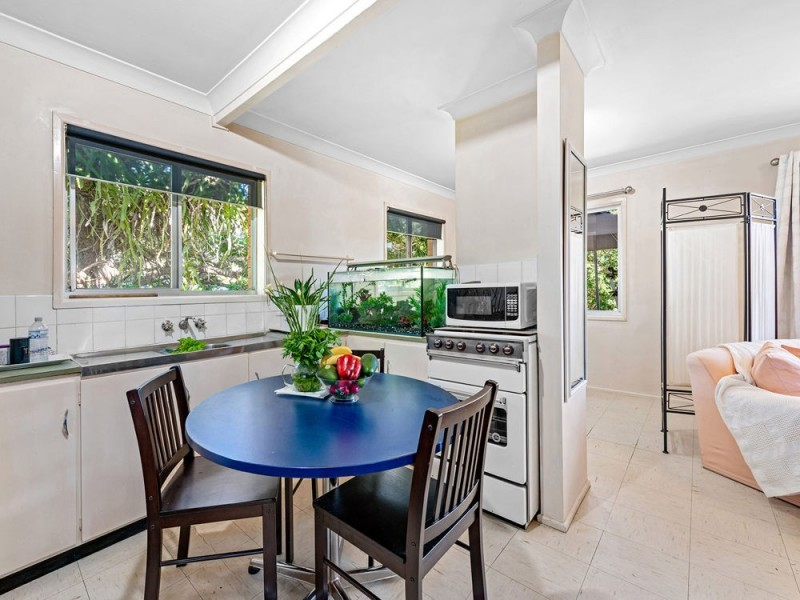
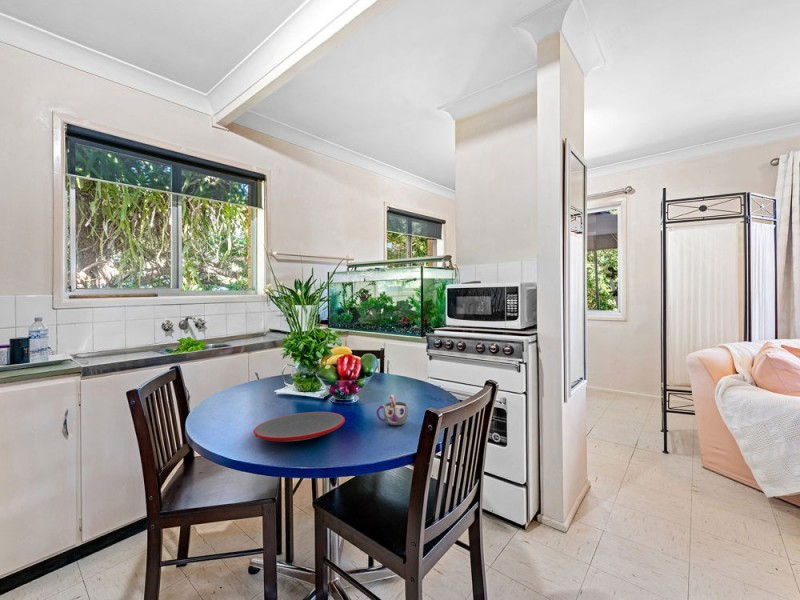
+ mug (392, 410)
+ plate (300, 426)
